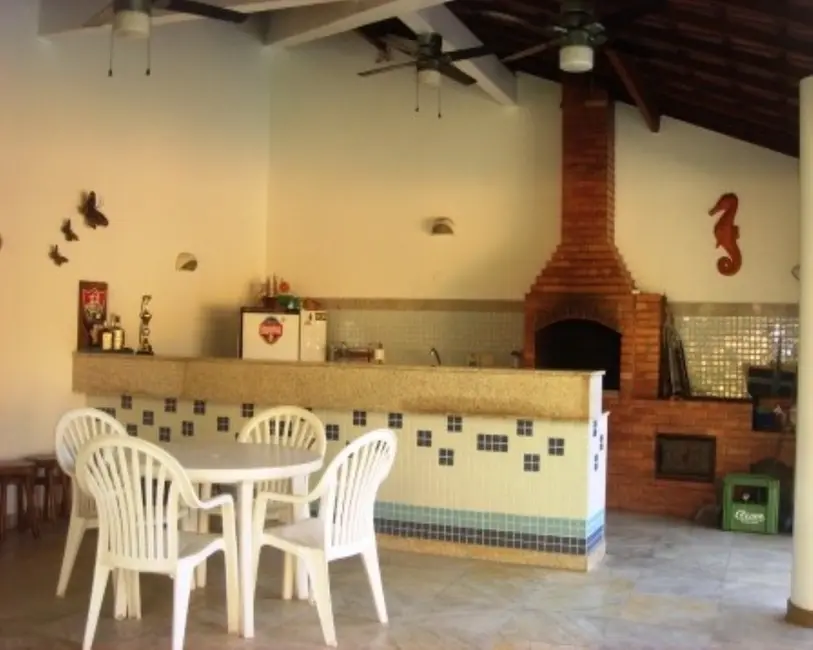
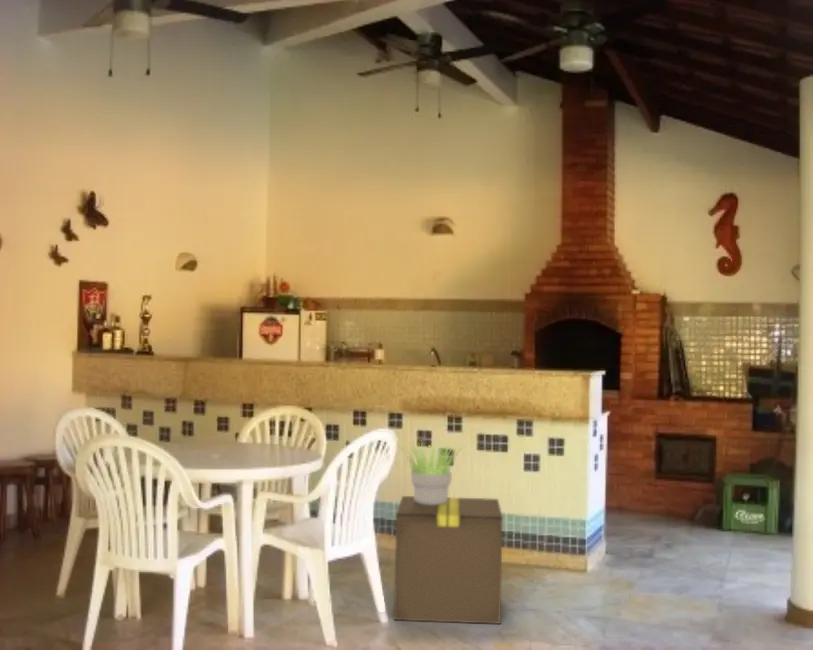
+ potted plant (430, 472)
+ cardboard box (448, 556)
